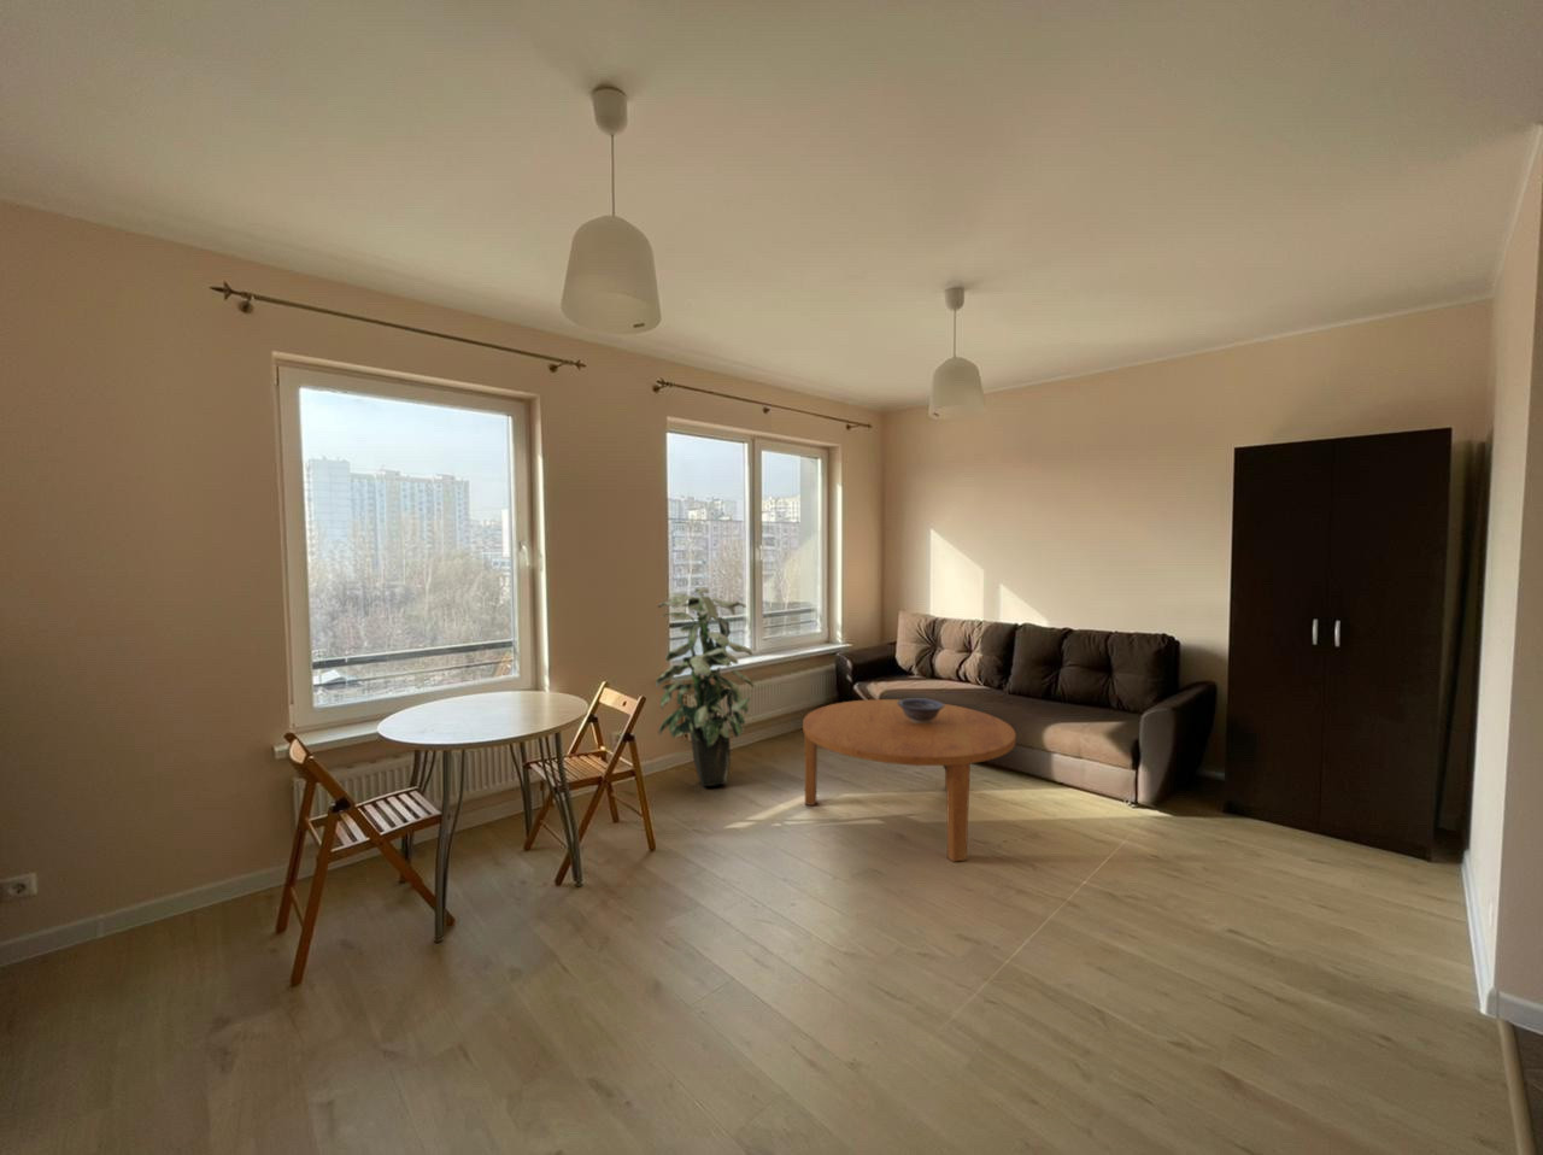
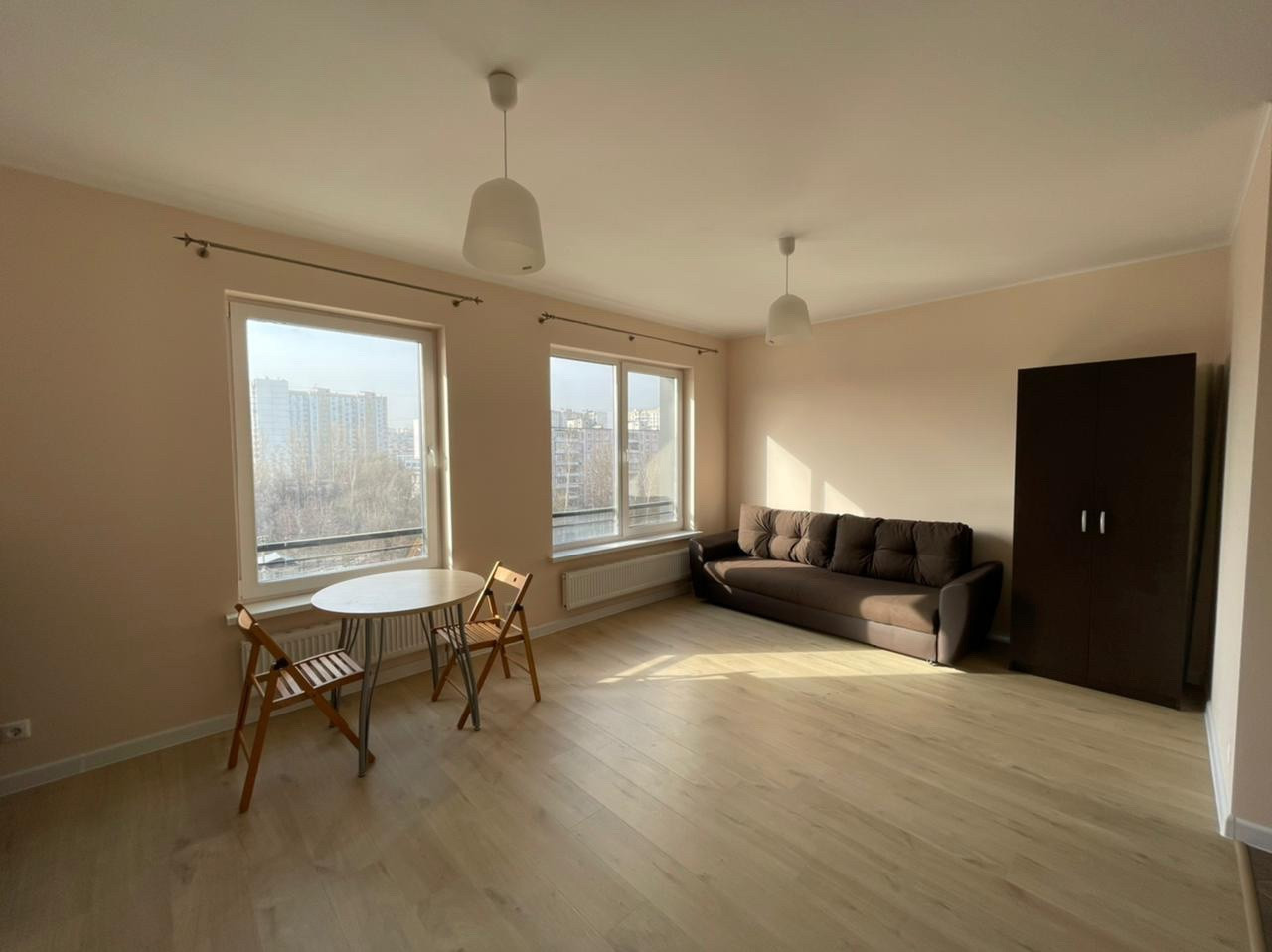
- decorative bowl (919, 711)
- coffee table (904, 763)
- indoor plant (702, 684)
